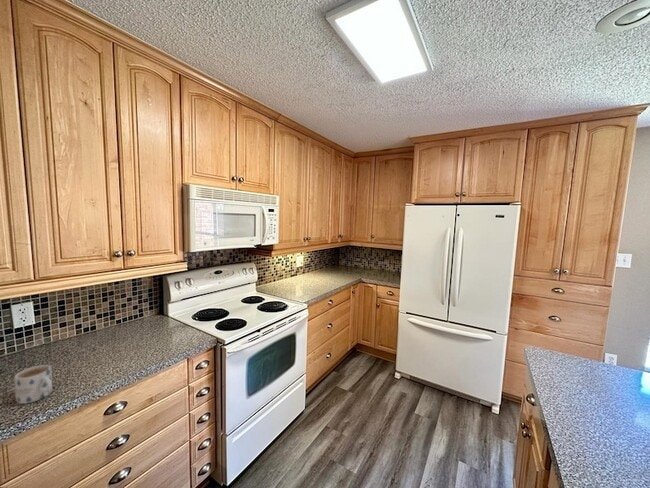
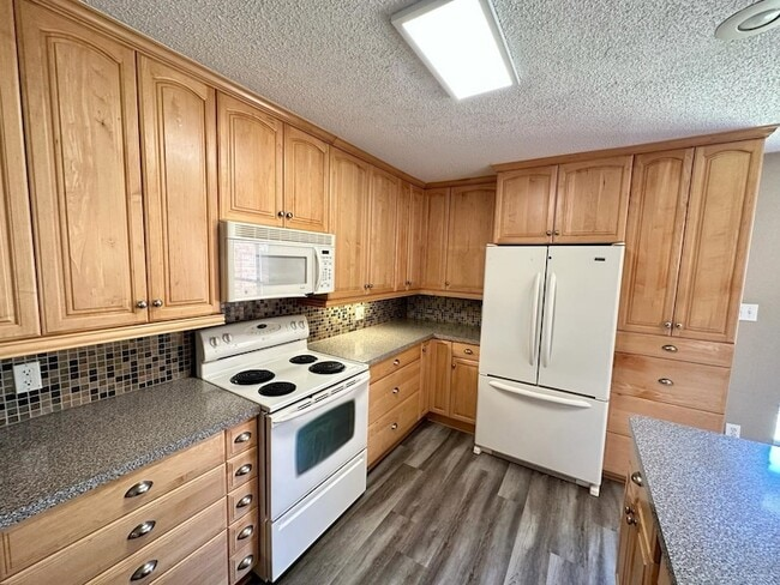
- mug (37, 384)
